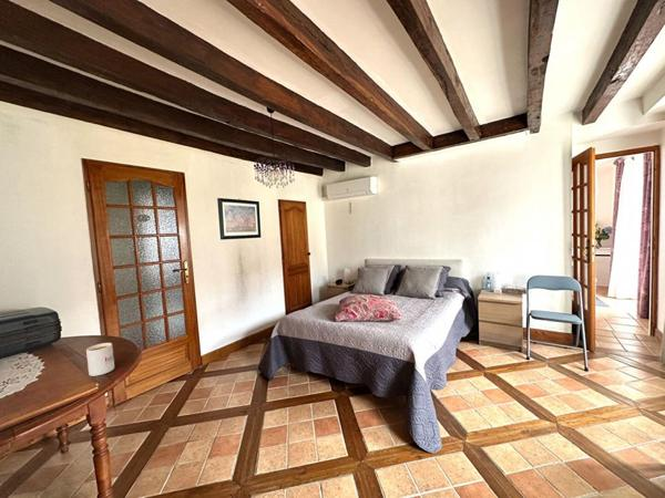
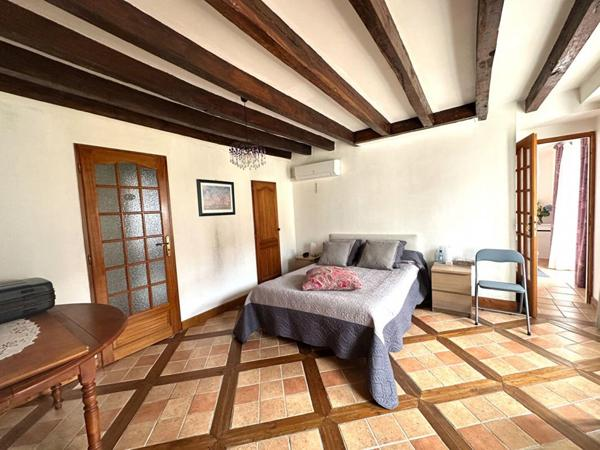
- mug (101, 357)
